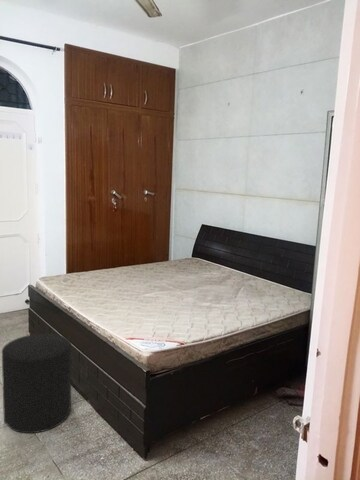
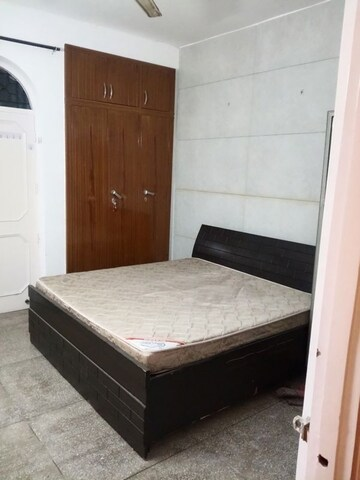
- stool (37, 379)
